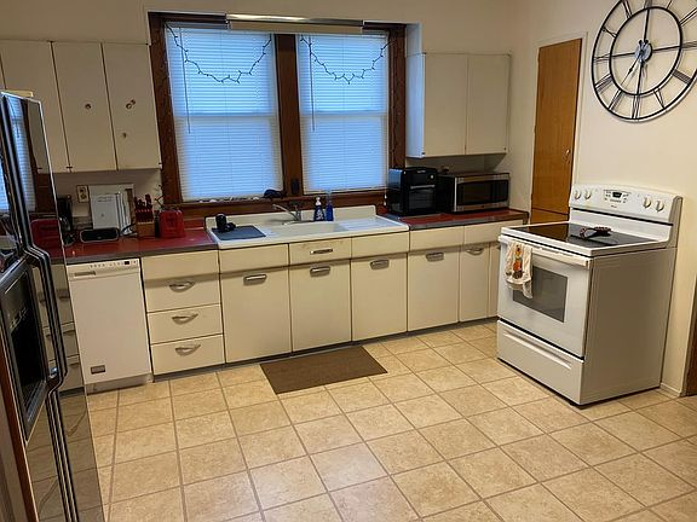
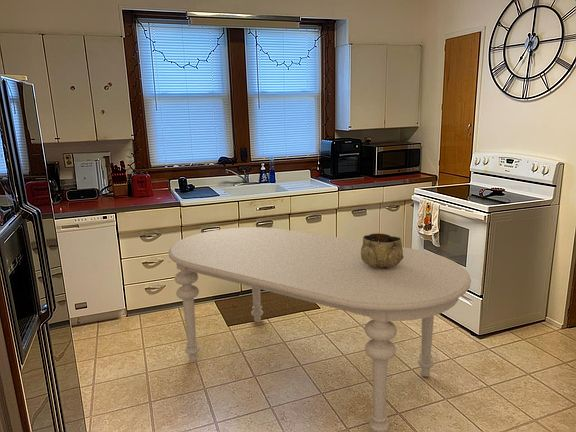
+ dining table (305, 300)
+ decorative bowl (381, 251)
